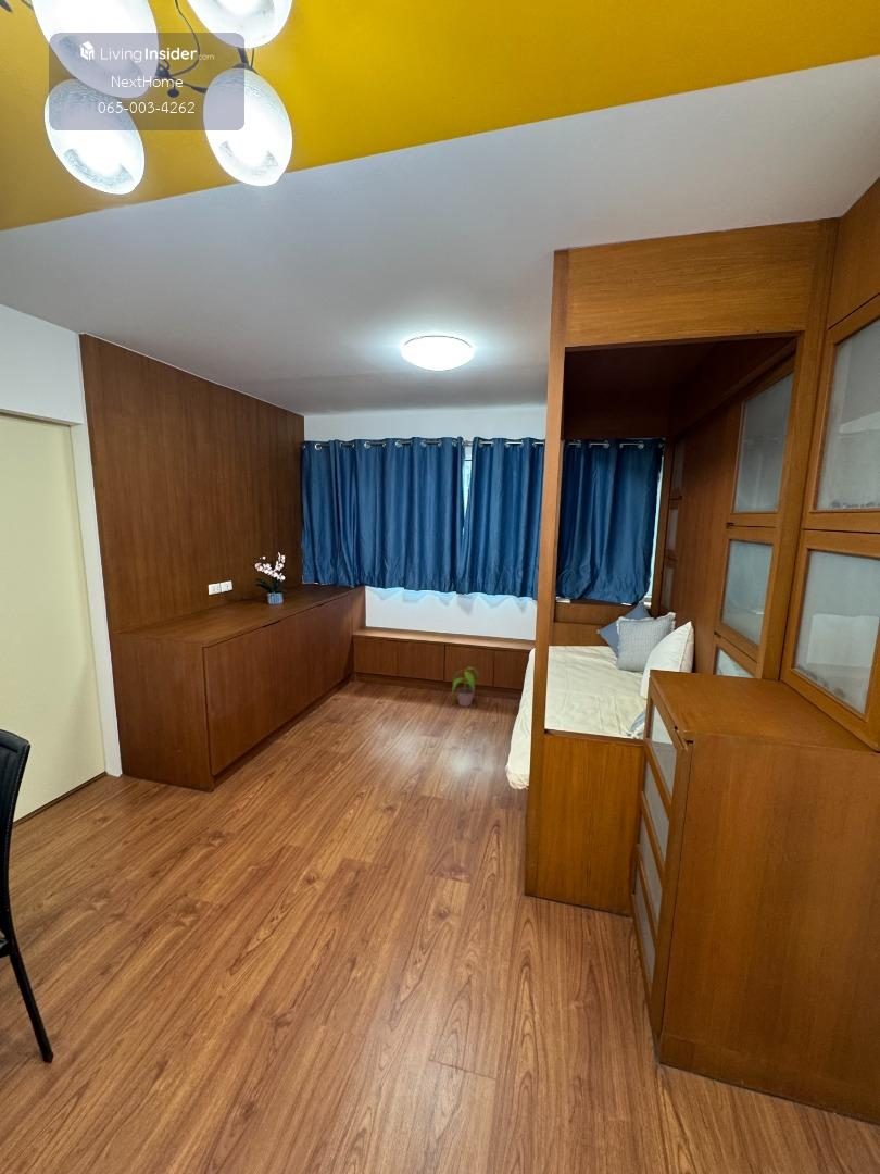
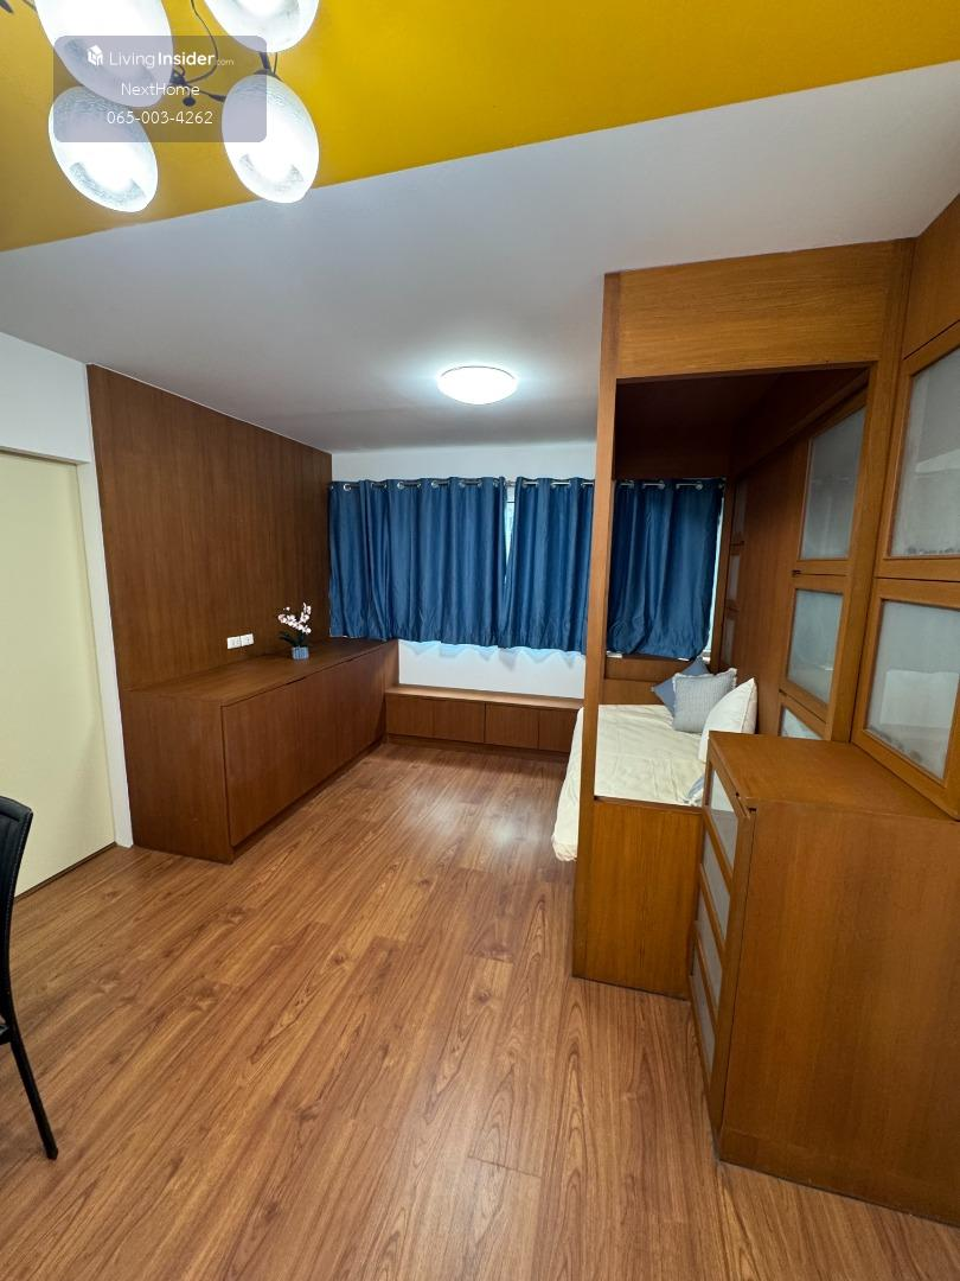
- potted plant (465, 686)
